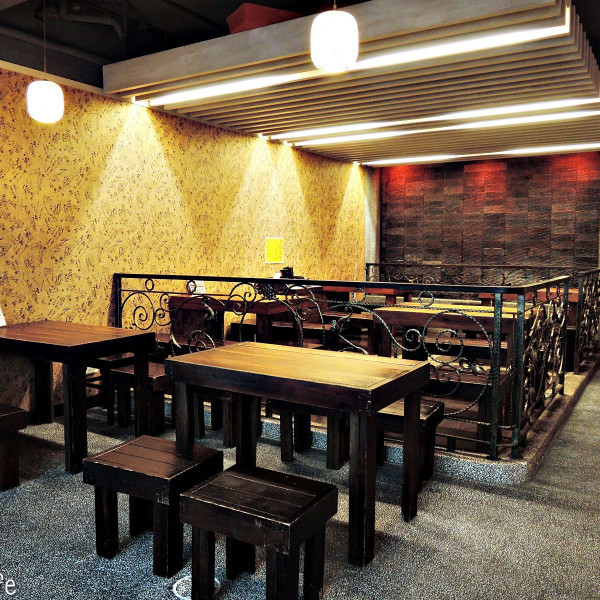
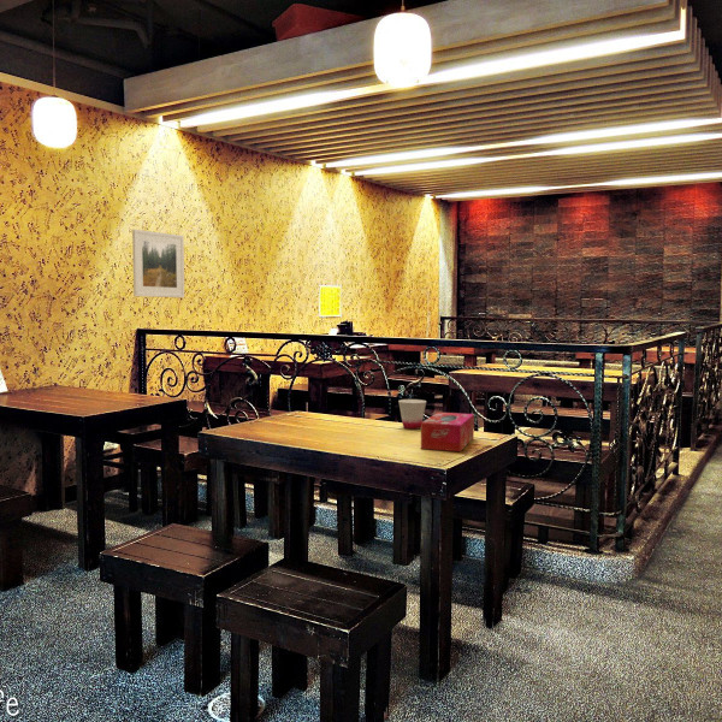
+ cup (412, 414)
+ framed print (159, 265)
+ tissue box (448, 430)
